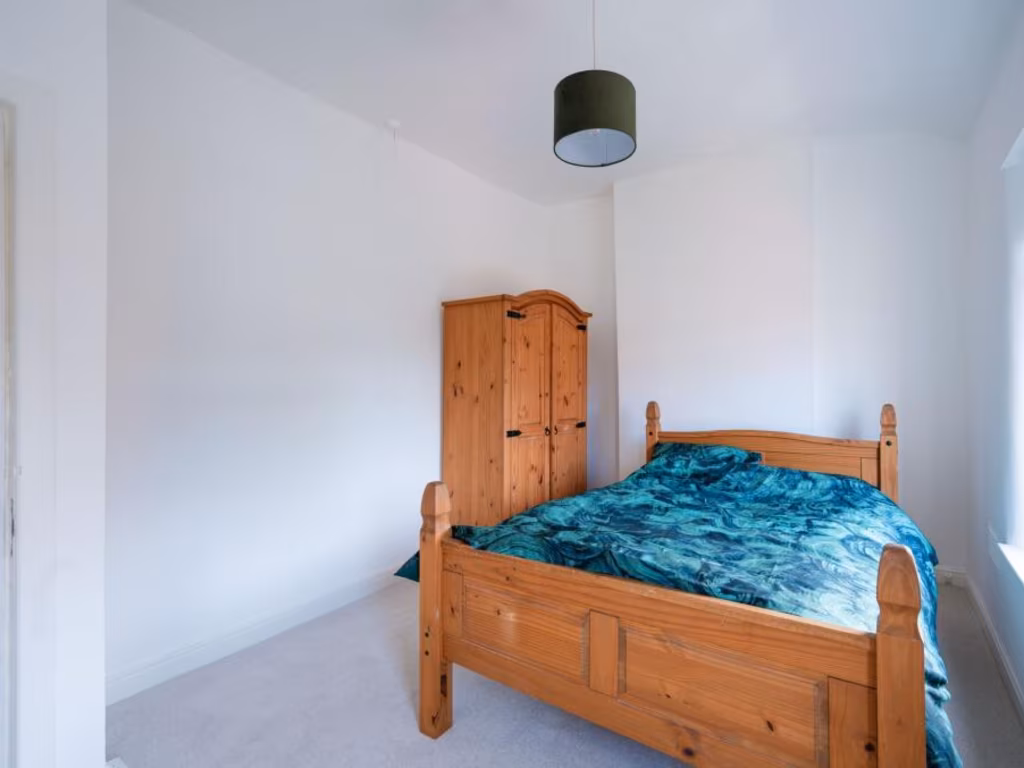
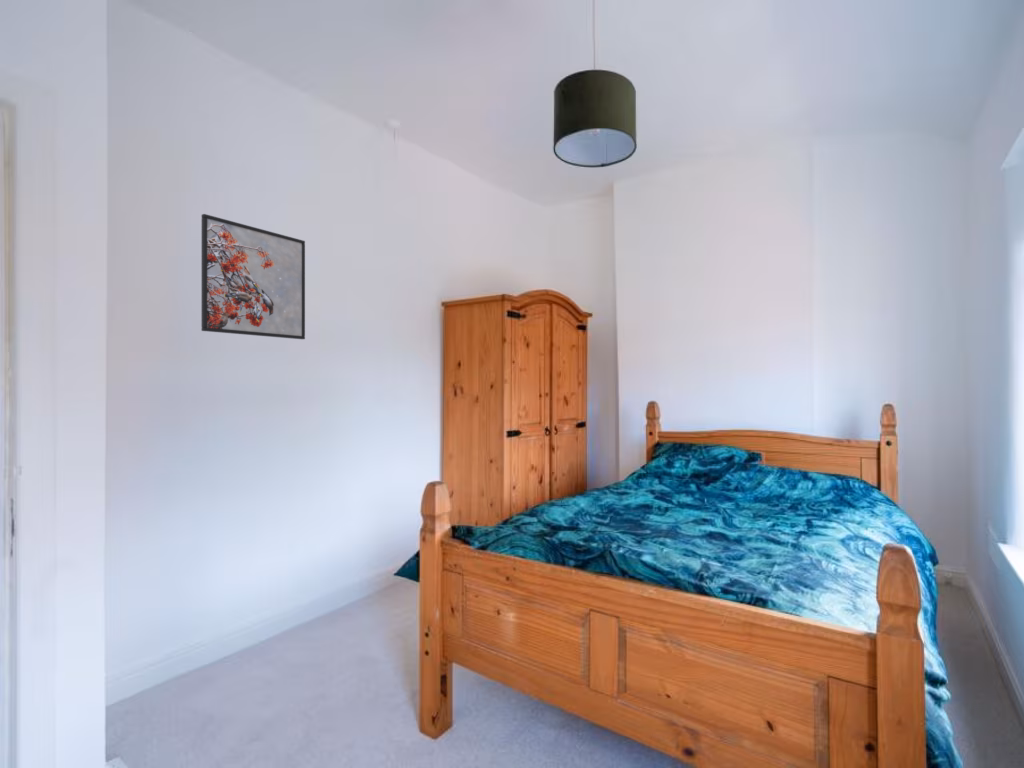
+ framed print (257, 282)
